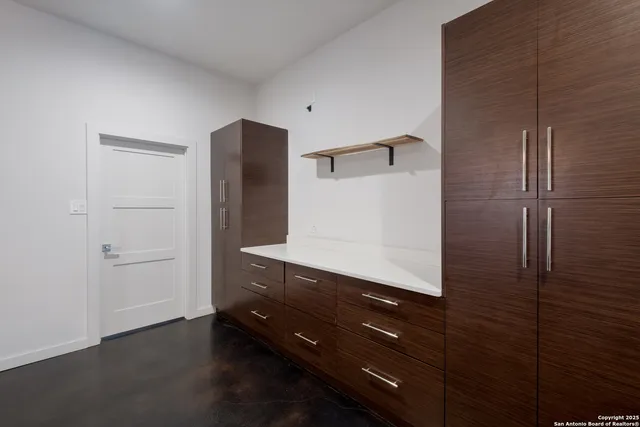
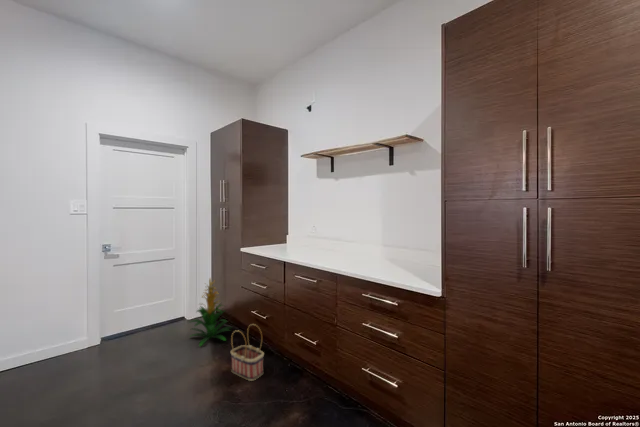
+ basket (247, 349)
+ indoor plant (210, 308)
